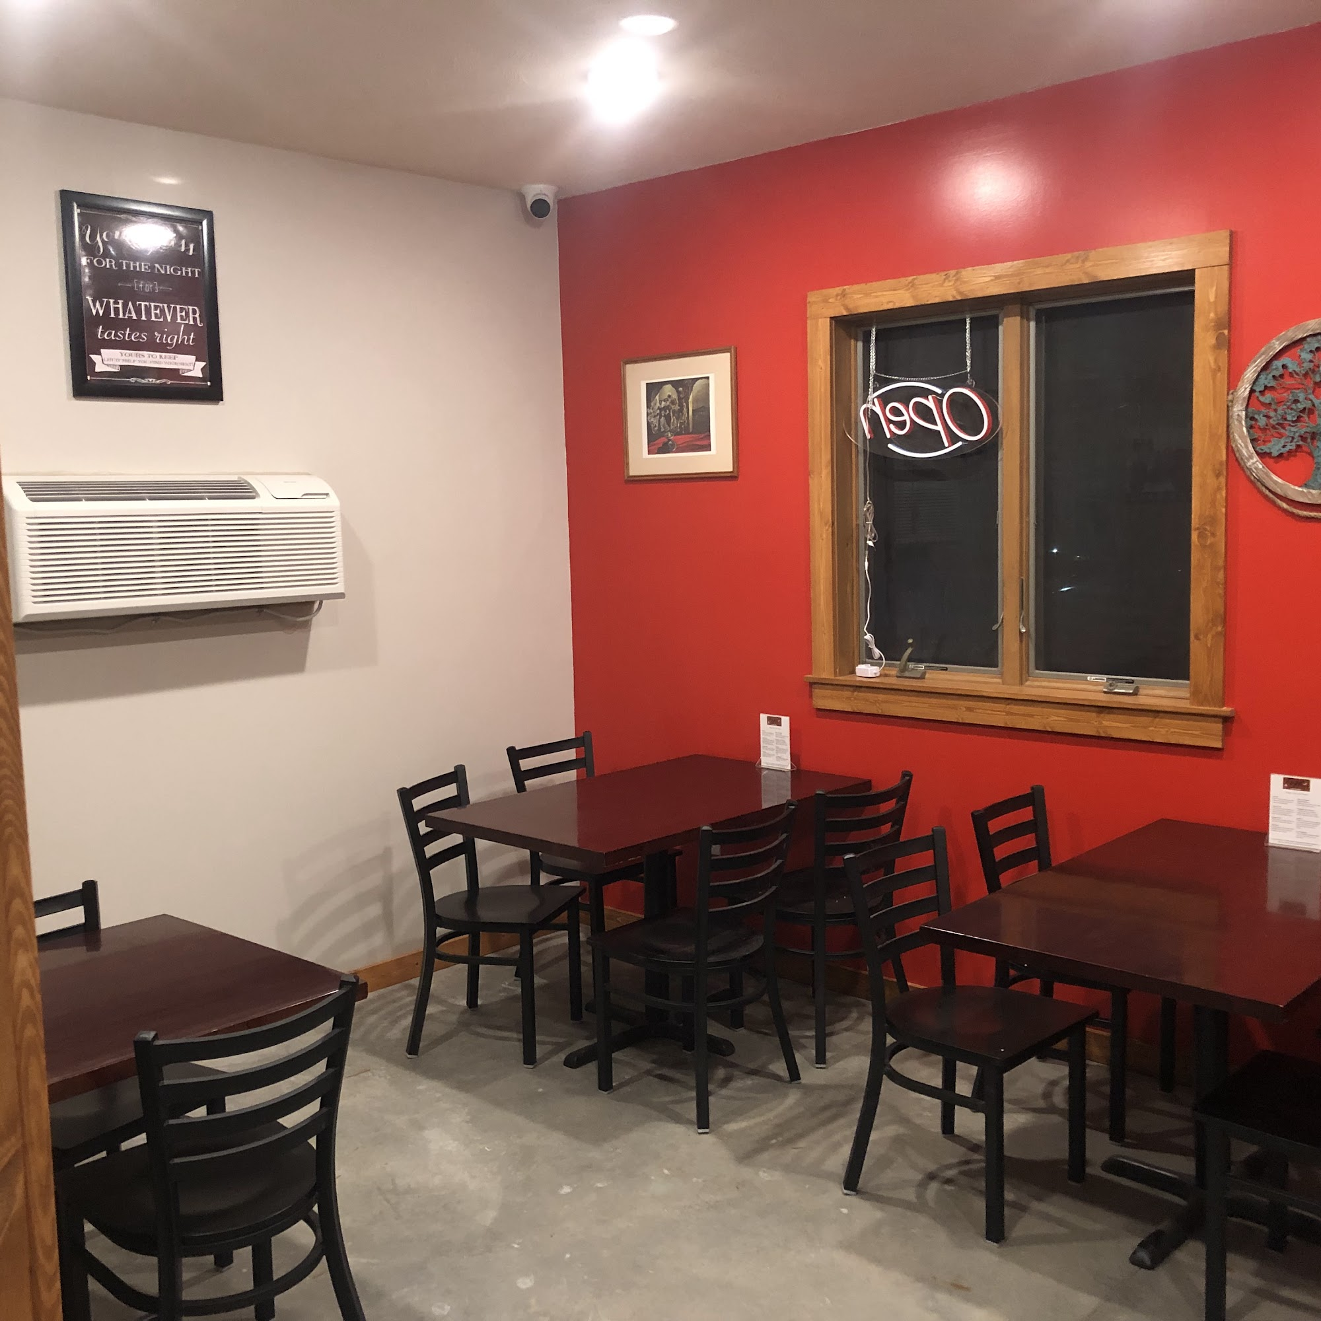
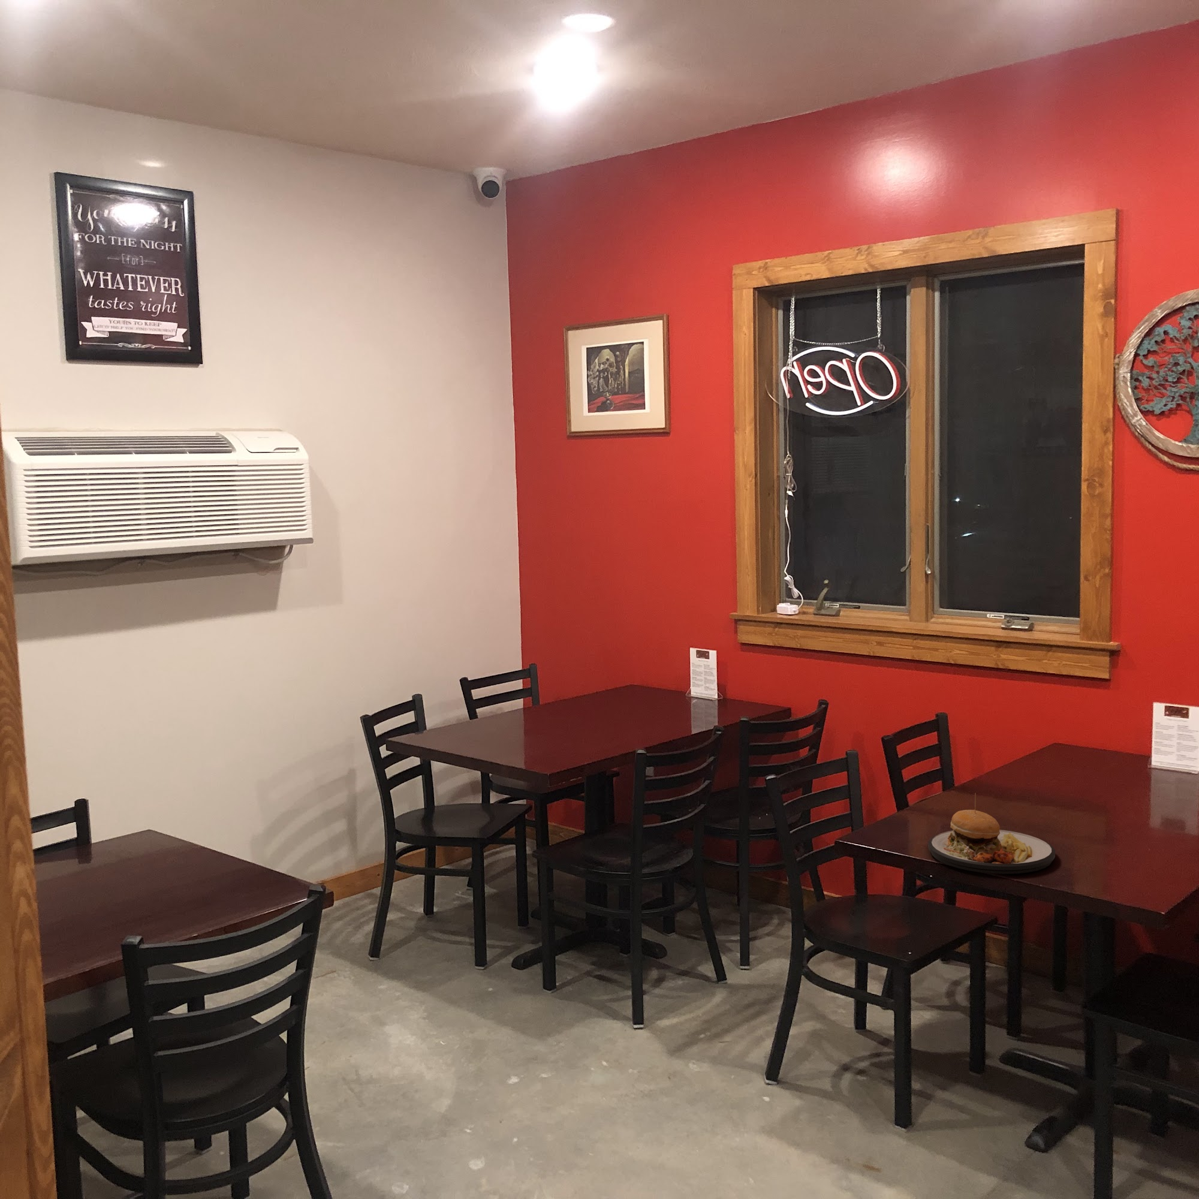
+ plate (990, 825)
